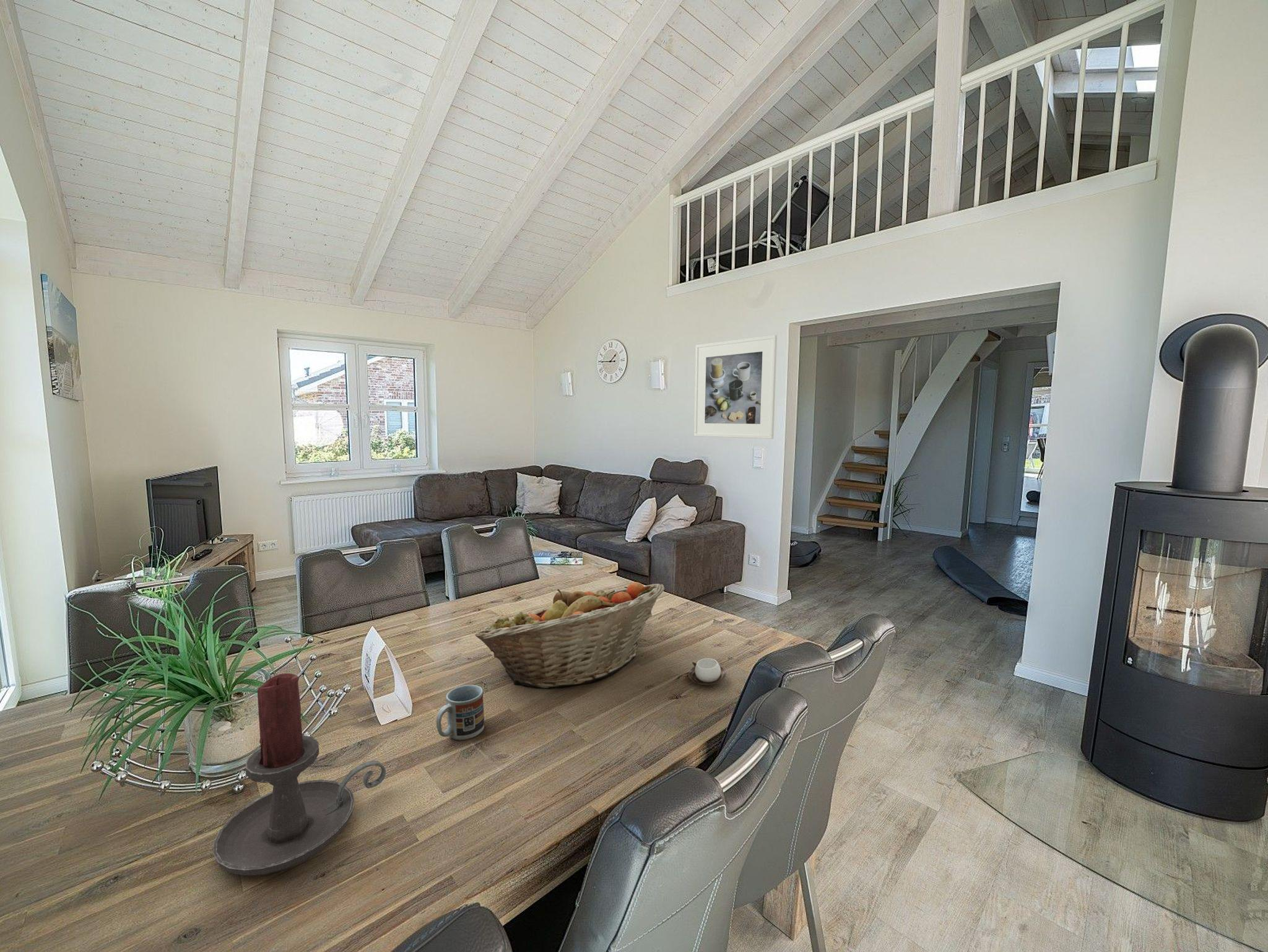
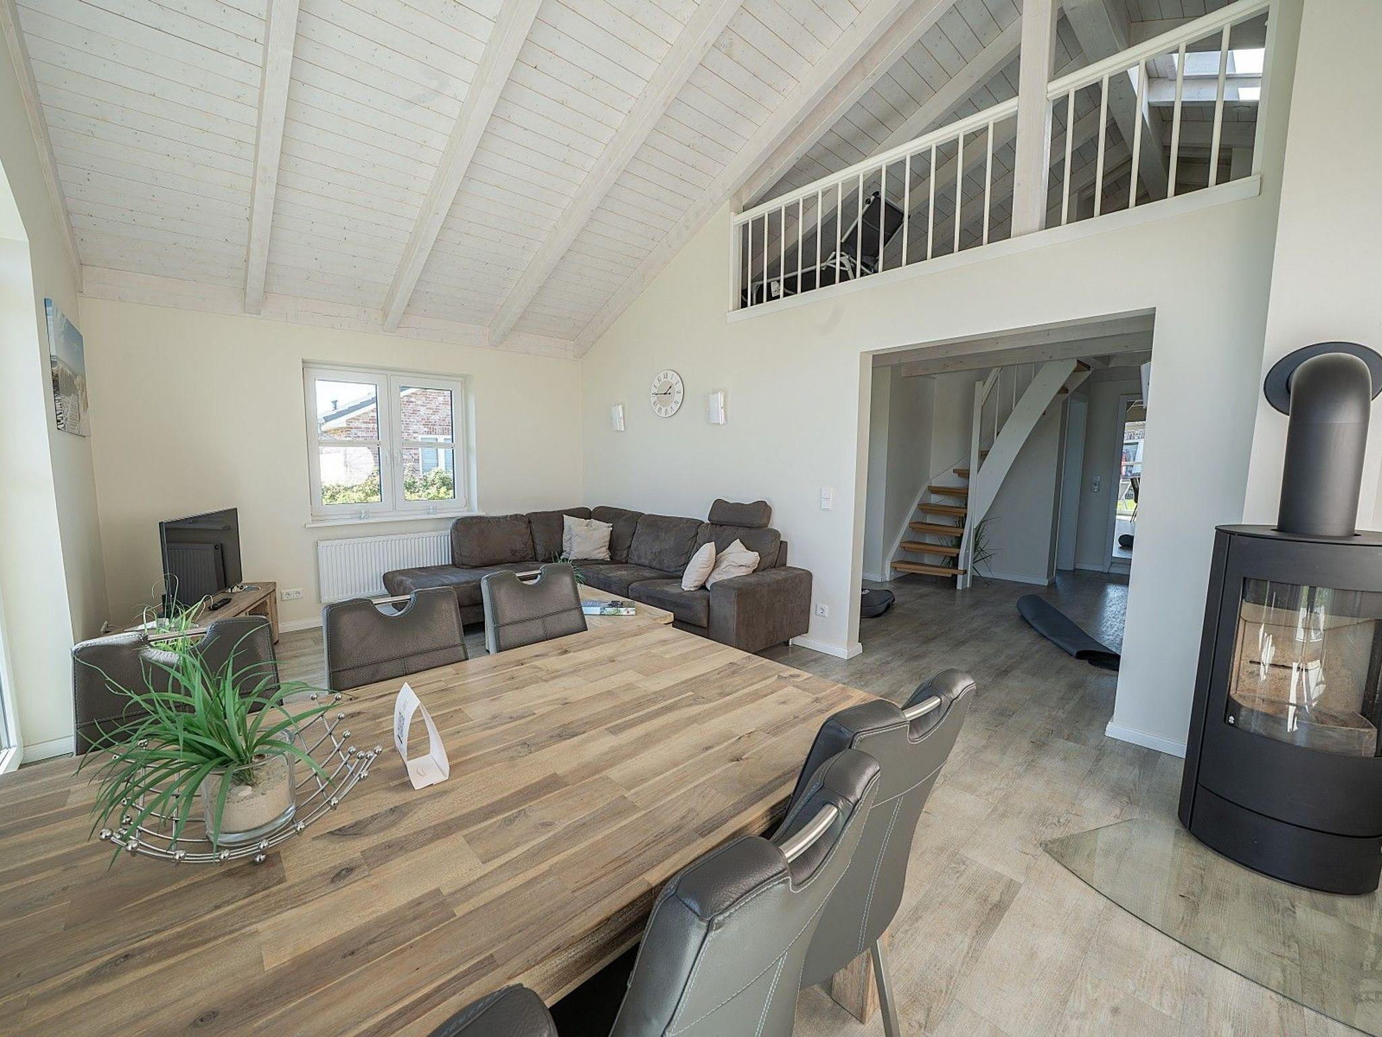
- candle holder (303, 748)
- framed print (732, 389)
- fruit basket (576, 623)
- cup (708, 671)
- cup (459, 714)
